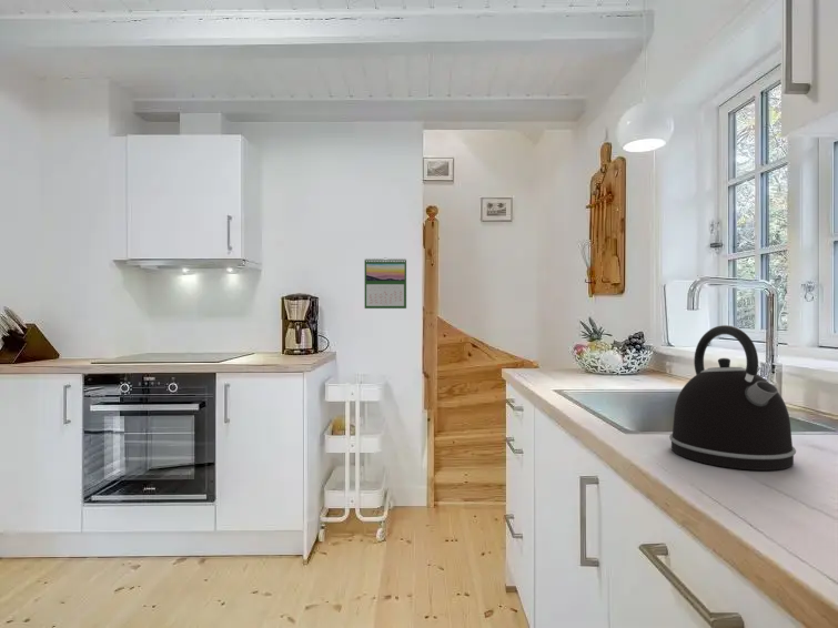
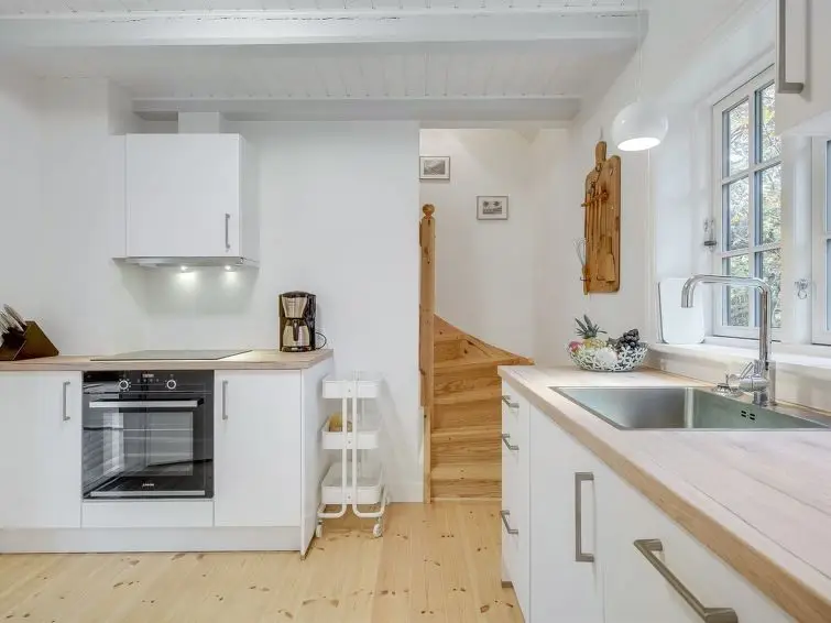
- calendar (385, 283)
- kettle (728, 389)
